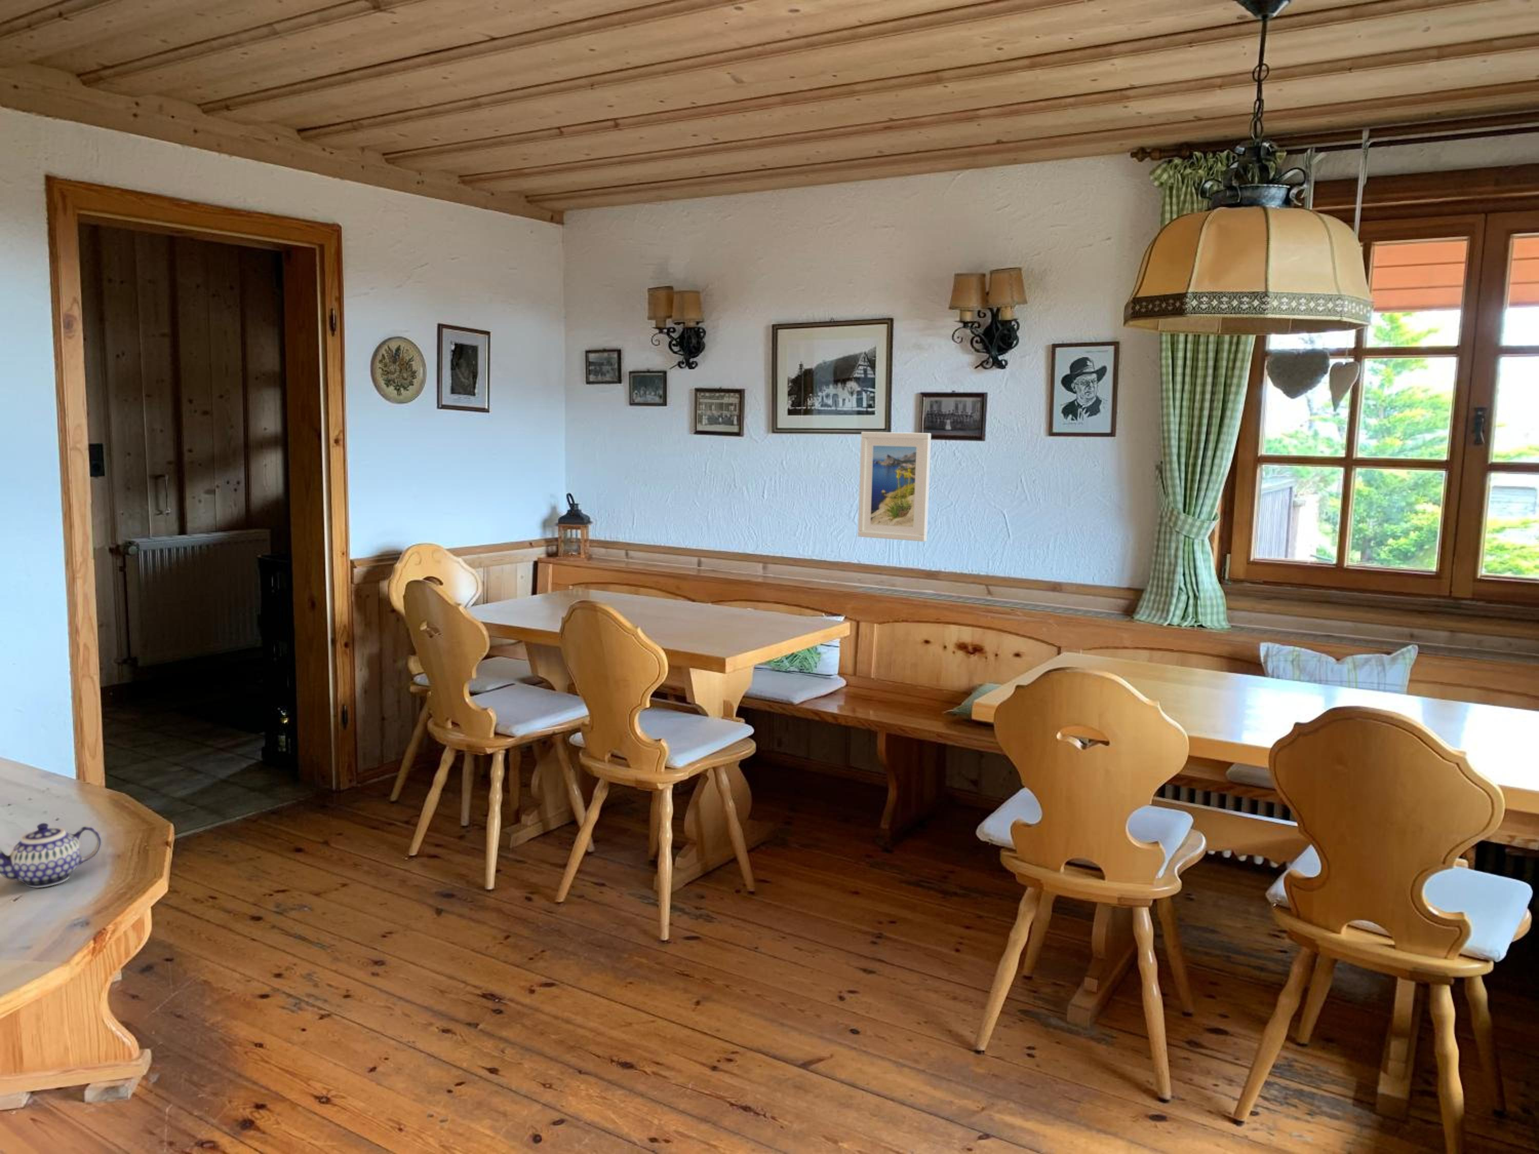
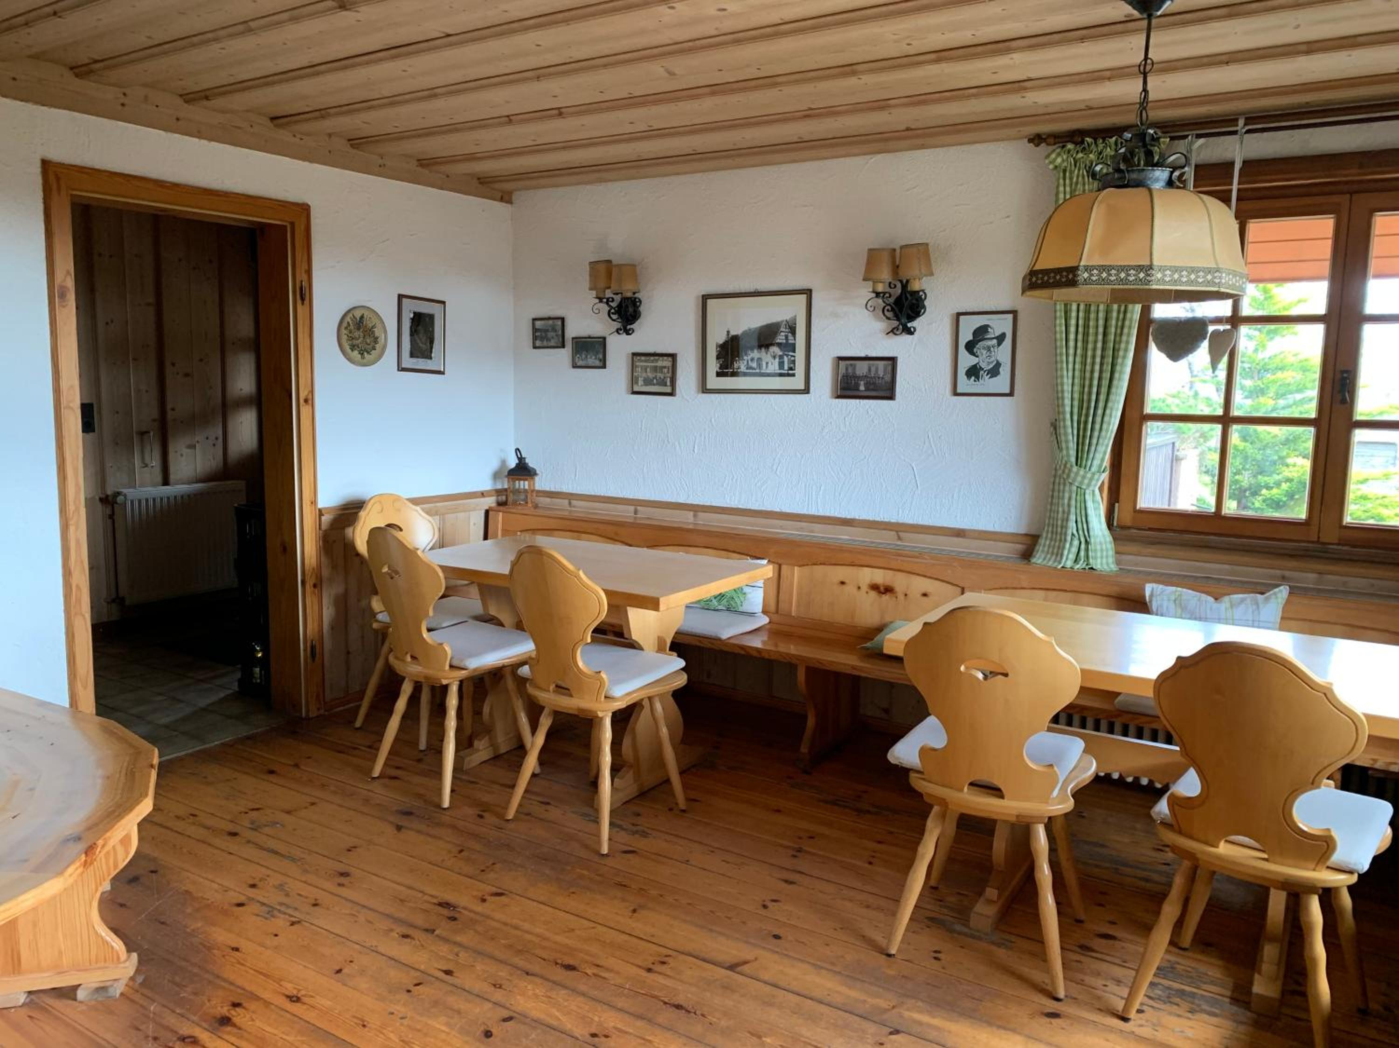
- teapot (45, 852)
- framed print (893, 486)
